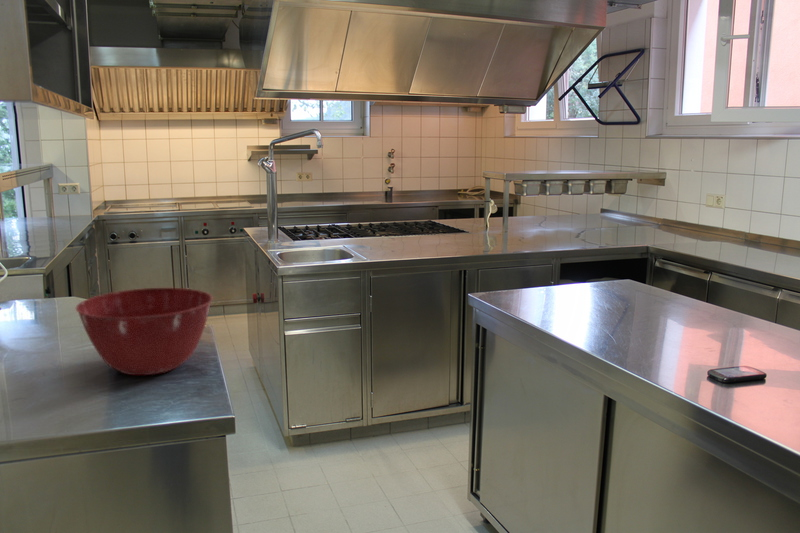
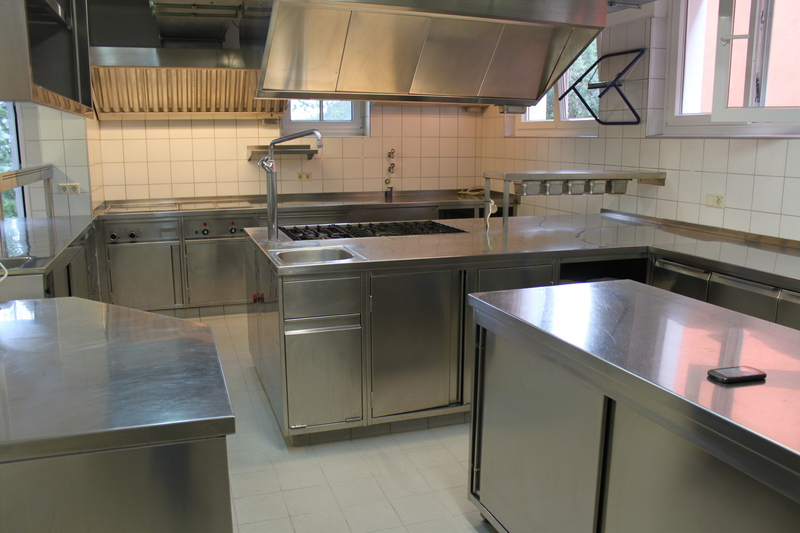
- mixing bowl (148, 333)
